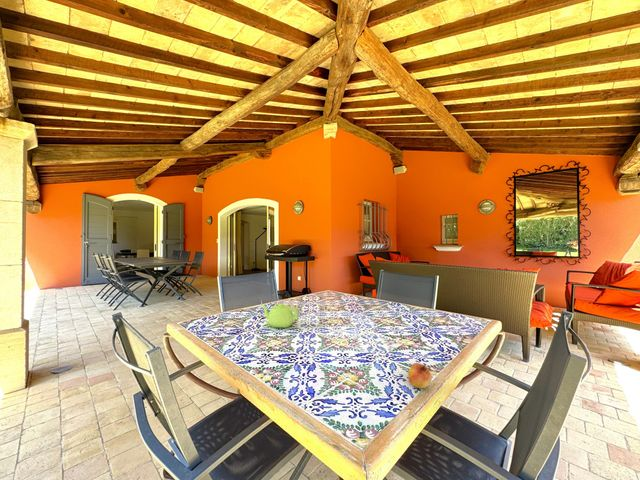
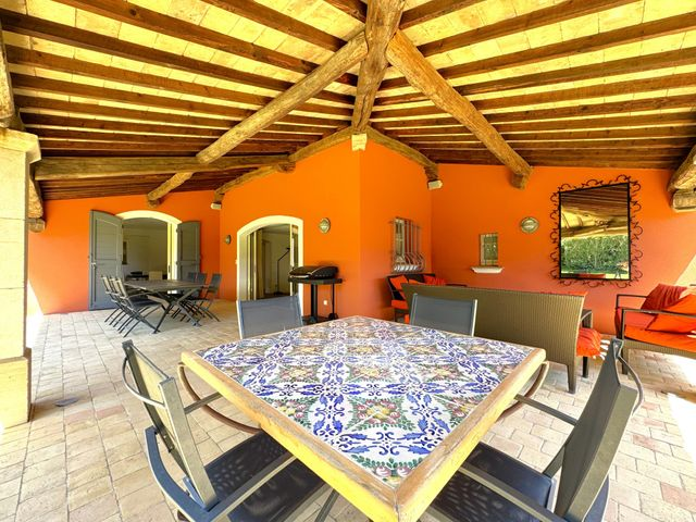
- fruit (419, 374)
- teapot (279, 314)
